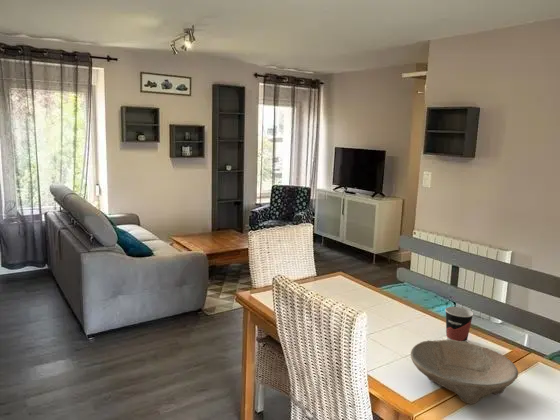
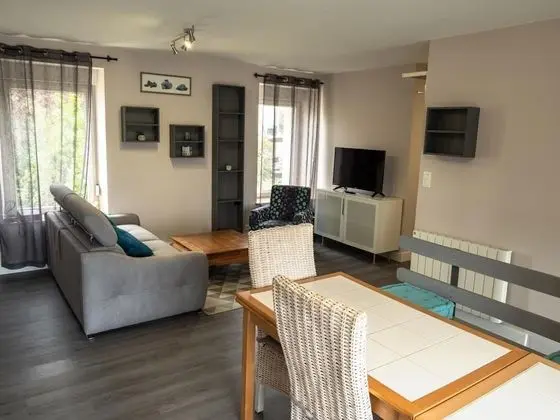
- cup (457, 325)
- bowl (460, 371)
